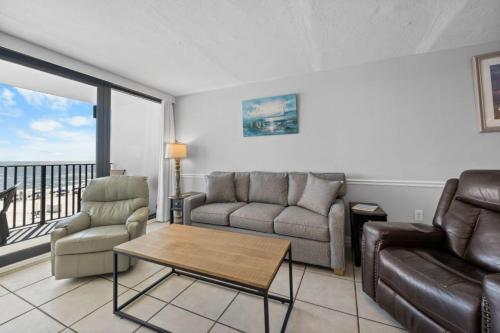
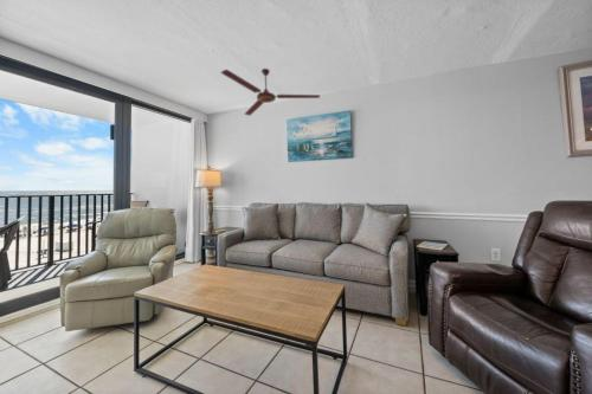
+ ceiling fan (272, 93)
